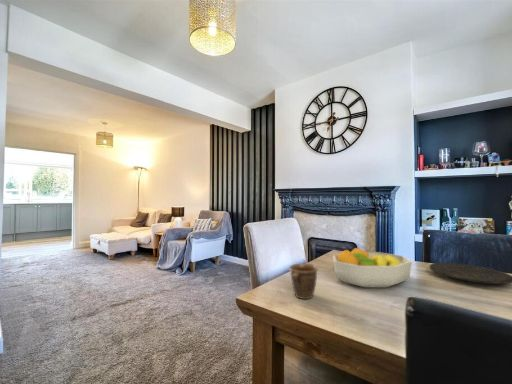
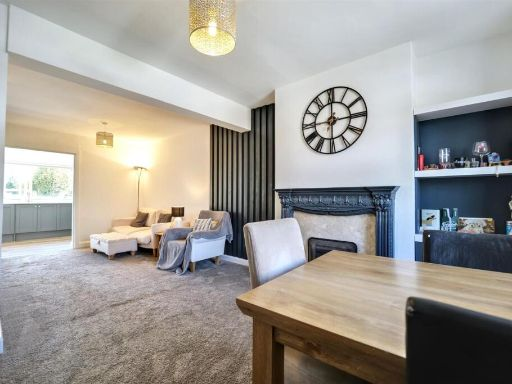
- fruit bowl (370, 264)
- mug (302, 281)
- plate (468, 274)
